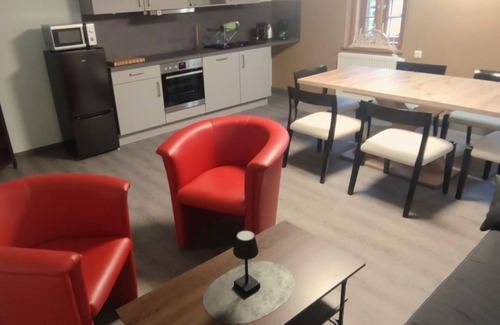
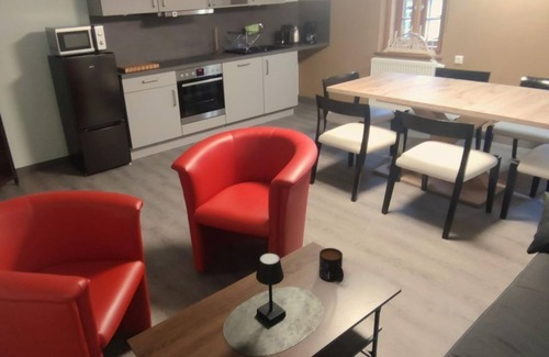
+ mug (333, 267)
